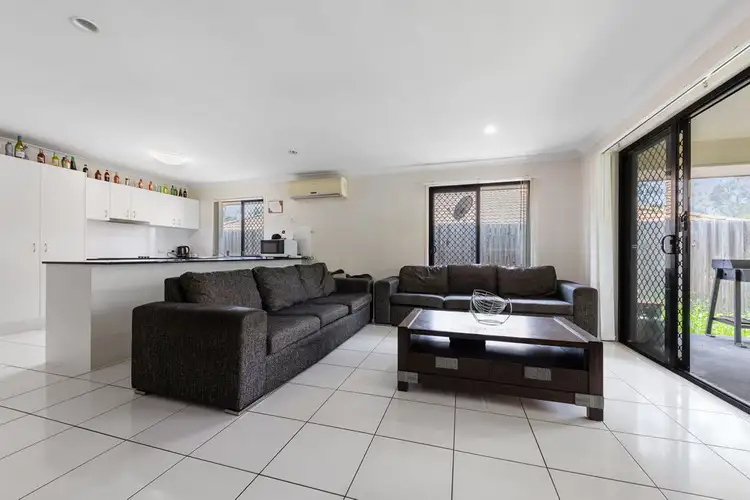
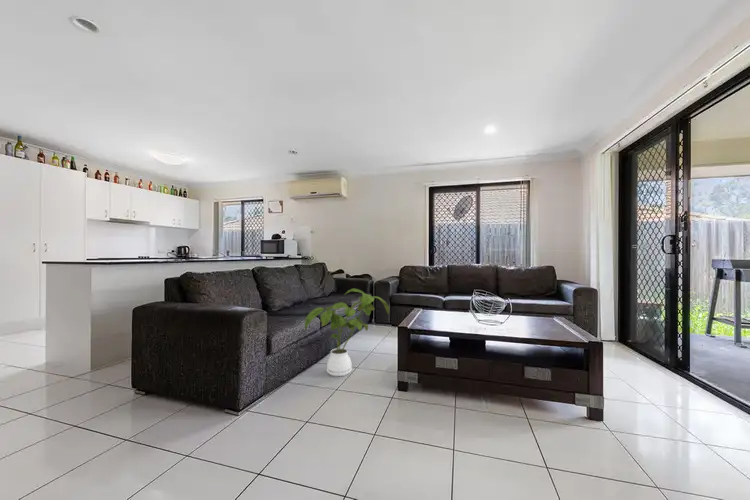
+ house plant (353, 330)
